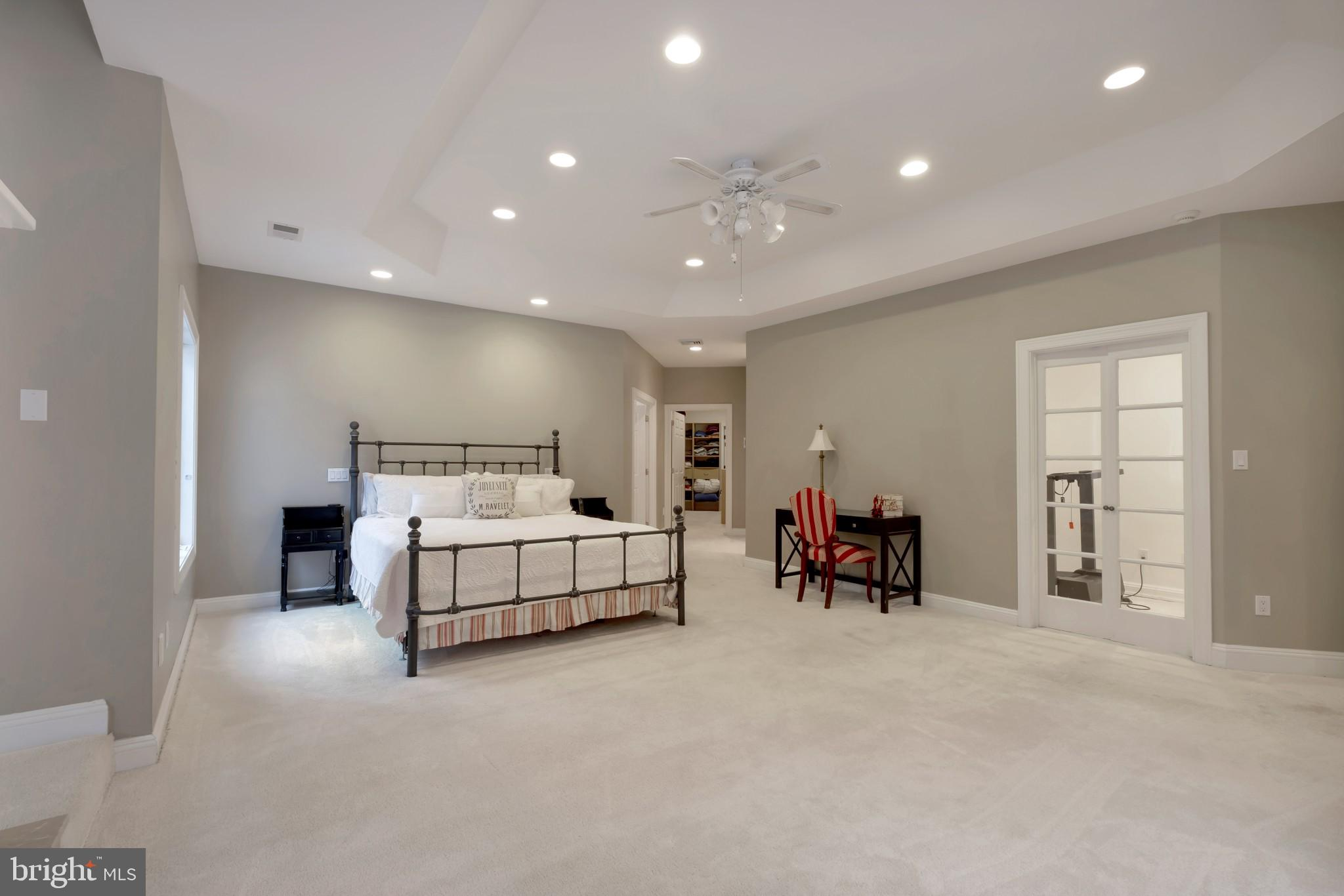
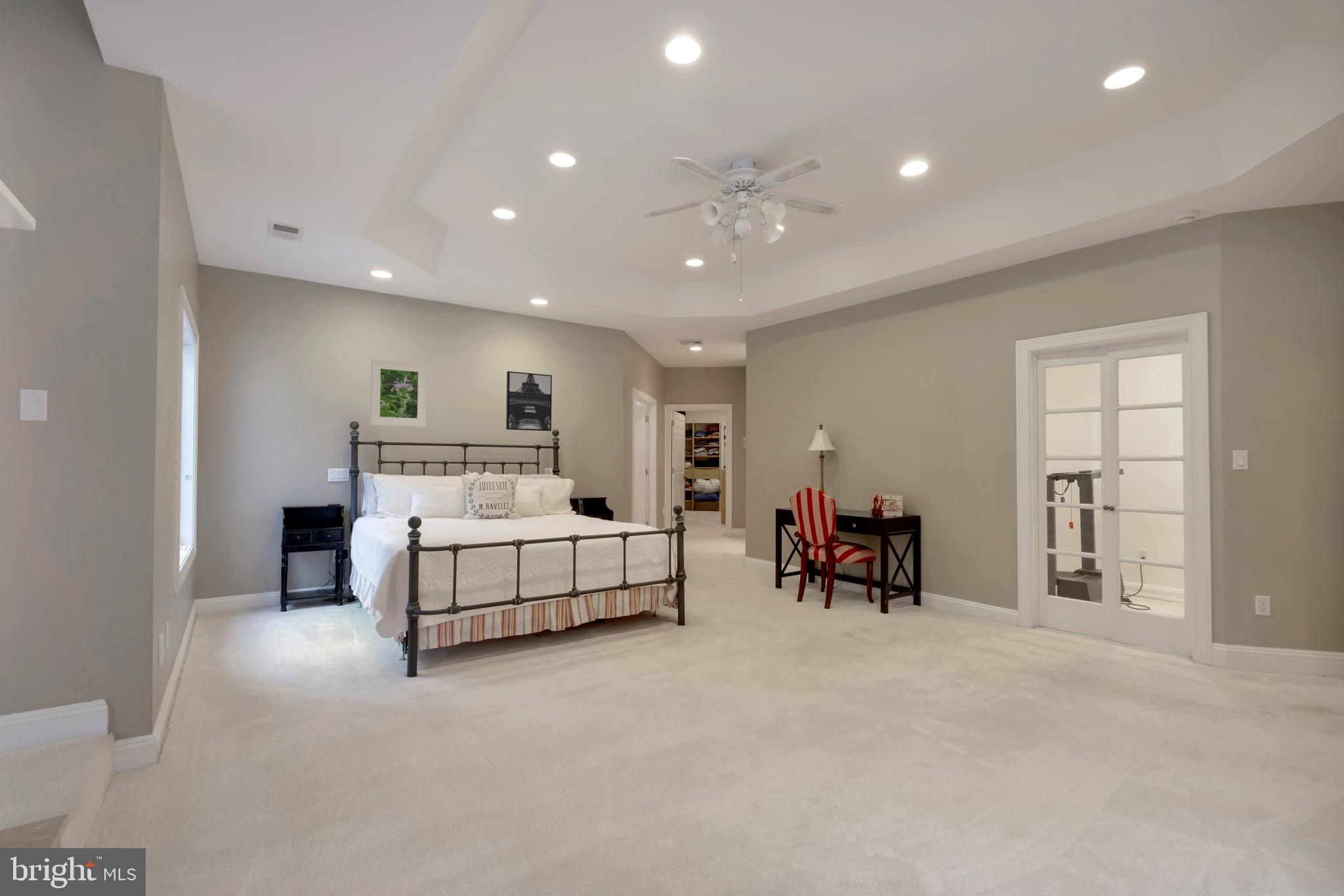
+ wall art (529, 401)
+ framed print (399, 394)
